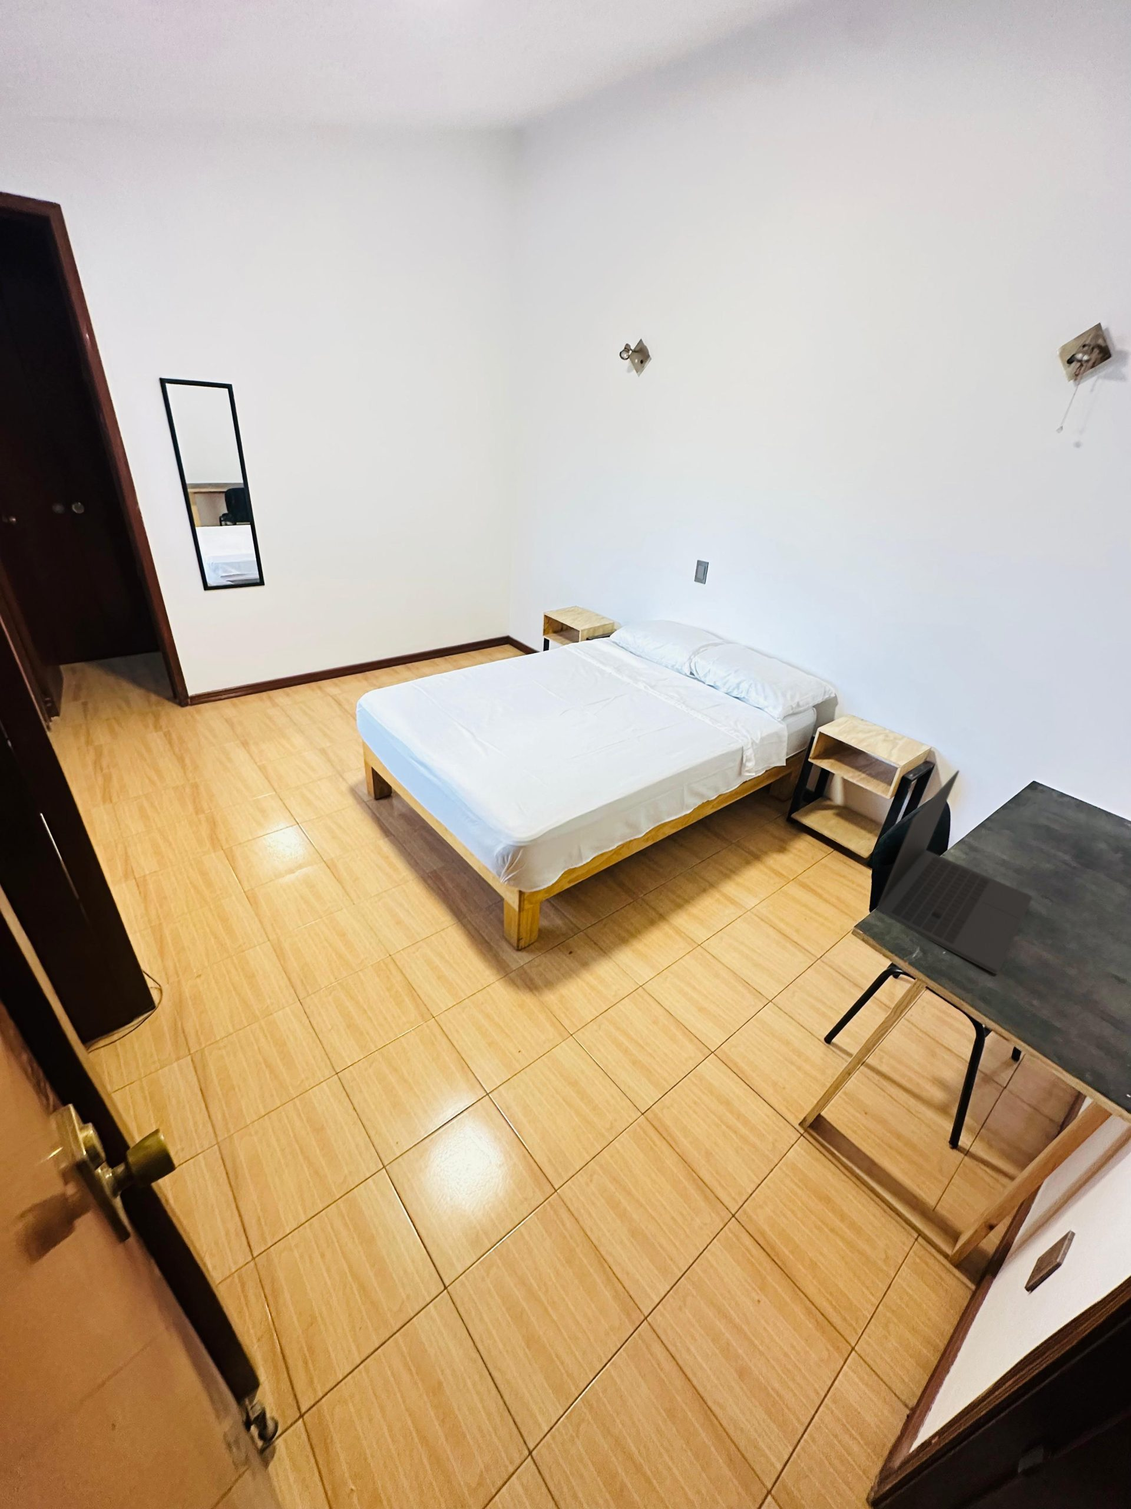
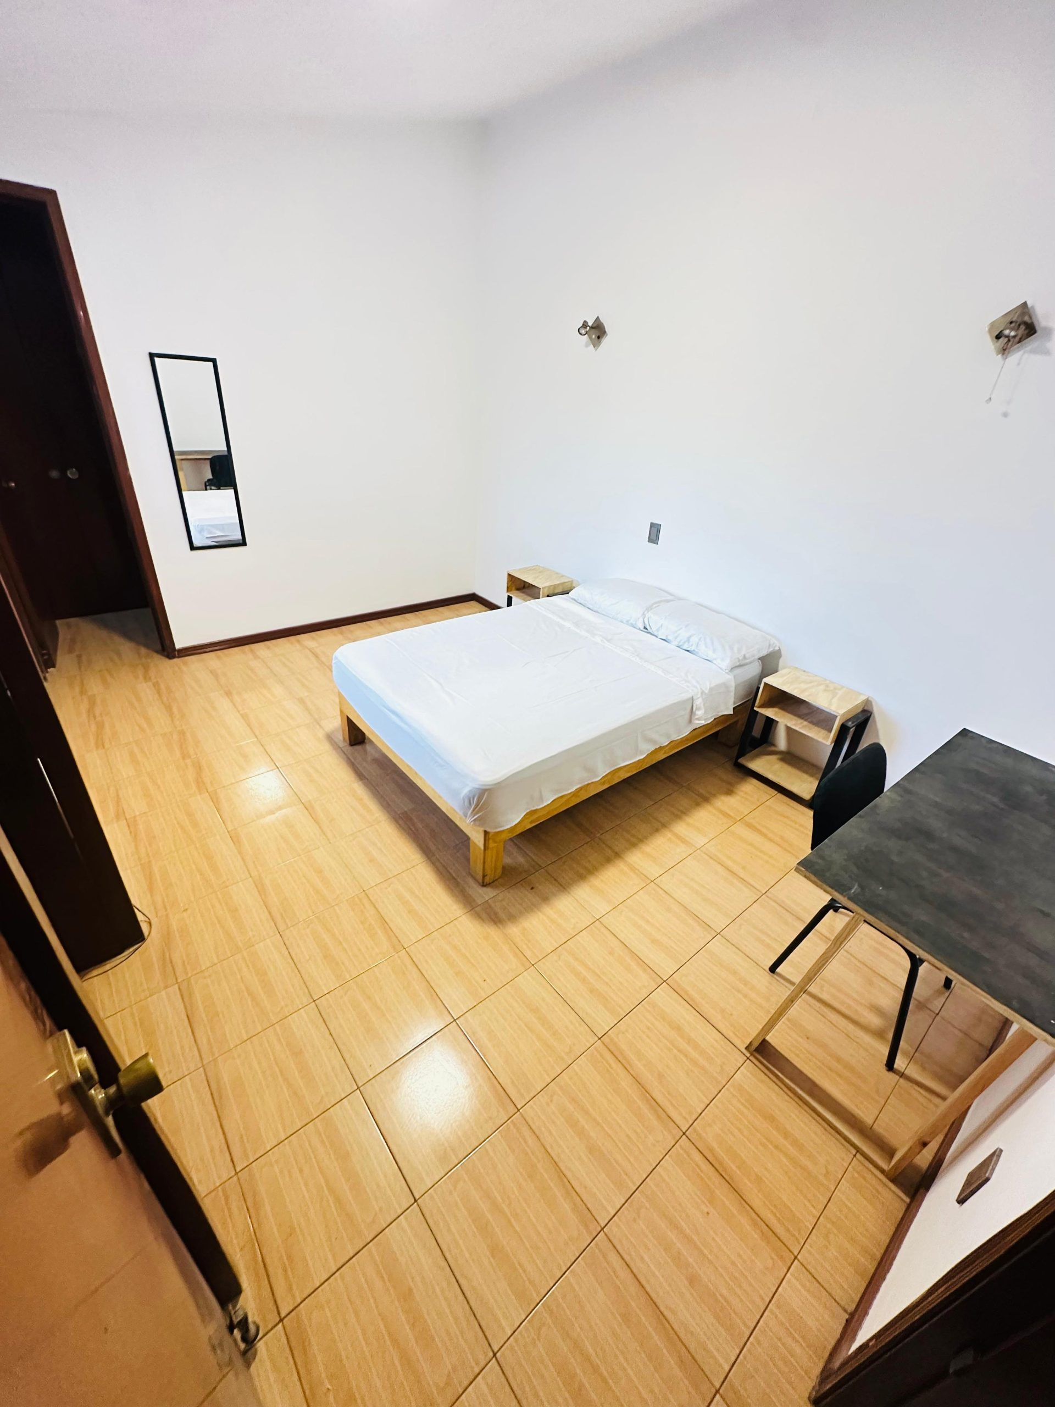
- laptop (972, 870)
